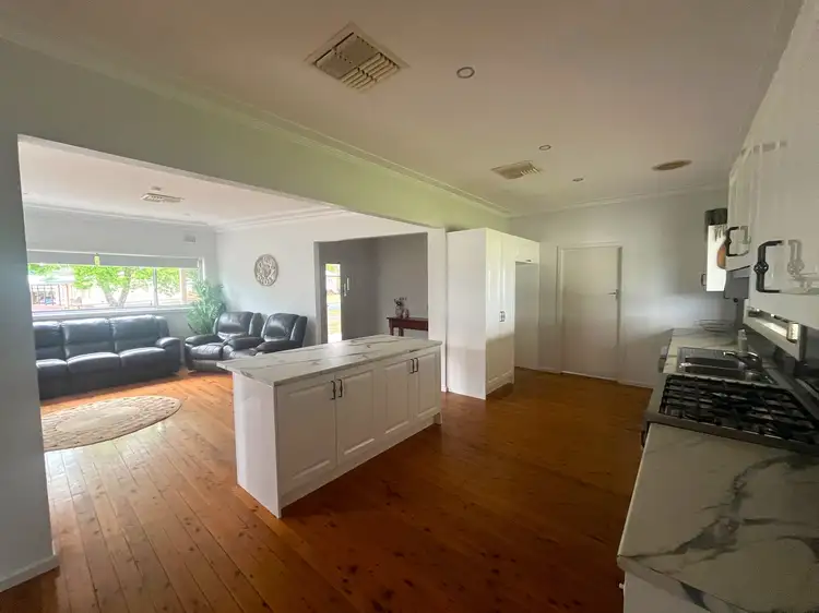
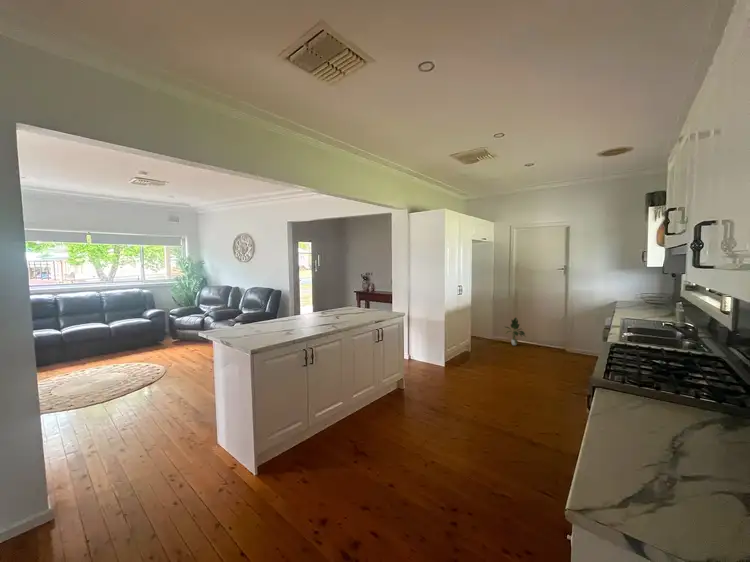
+ potted plant (514, 331)
